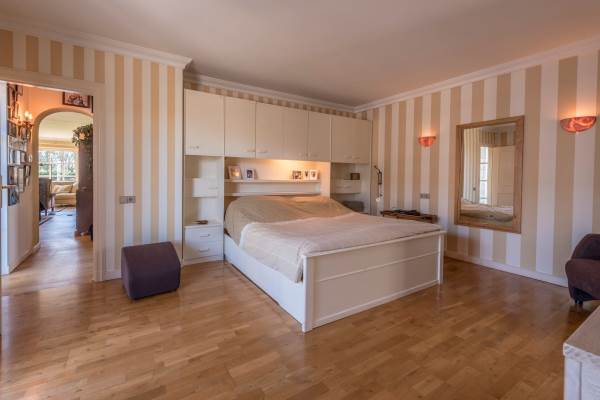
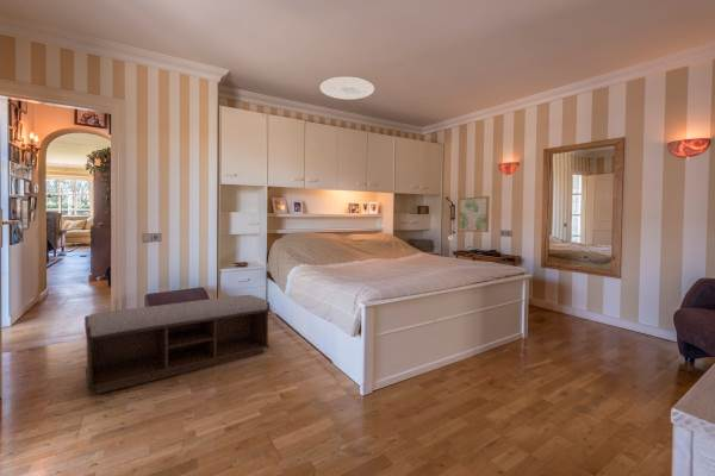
+ bench (186, 334)
+ ceiling light (347, 86)
+ wall art (473, 214)
